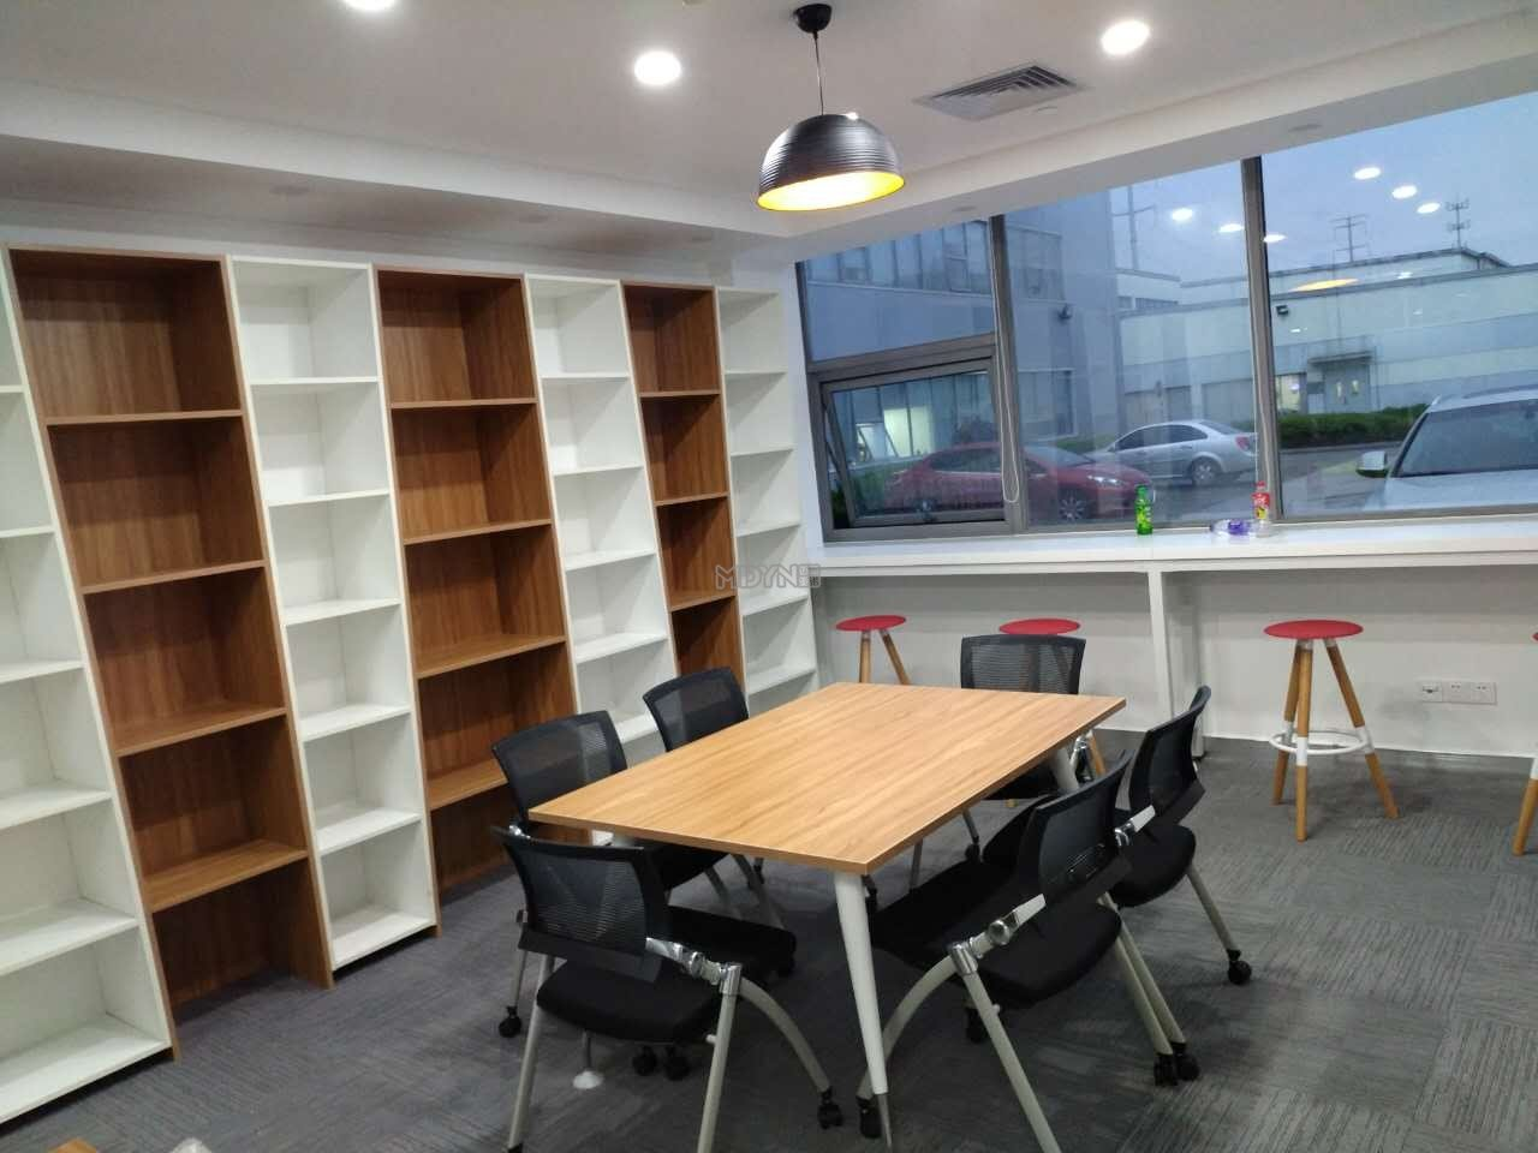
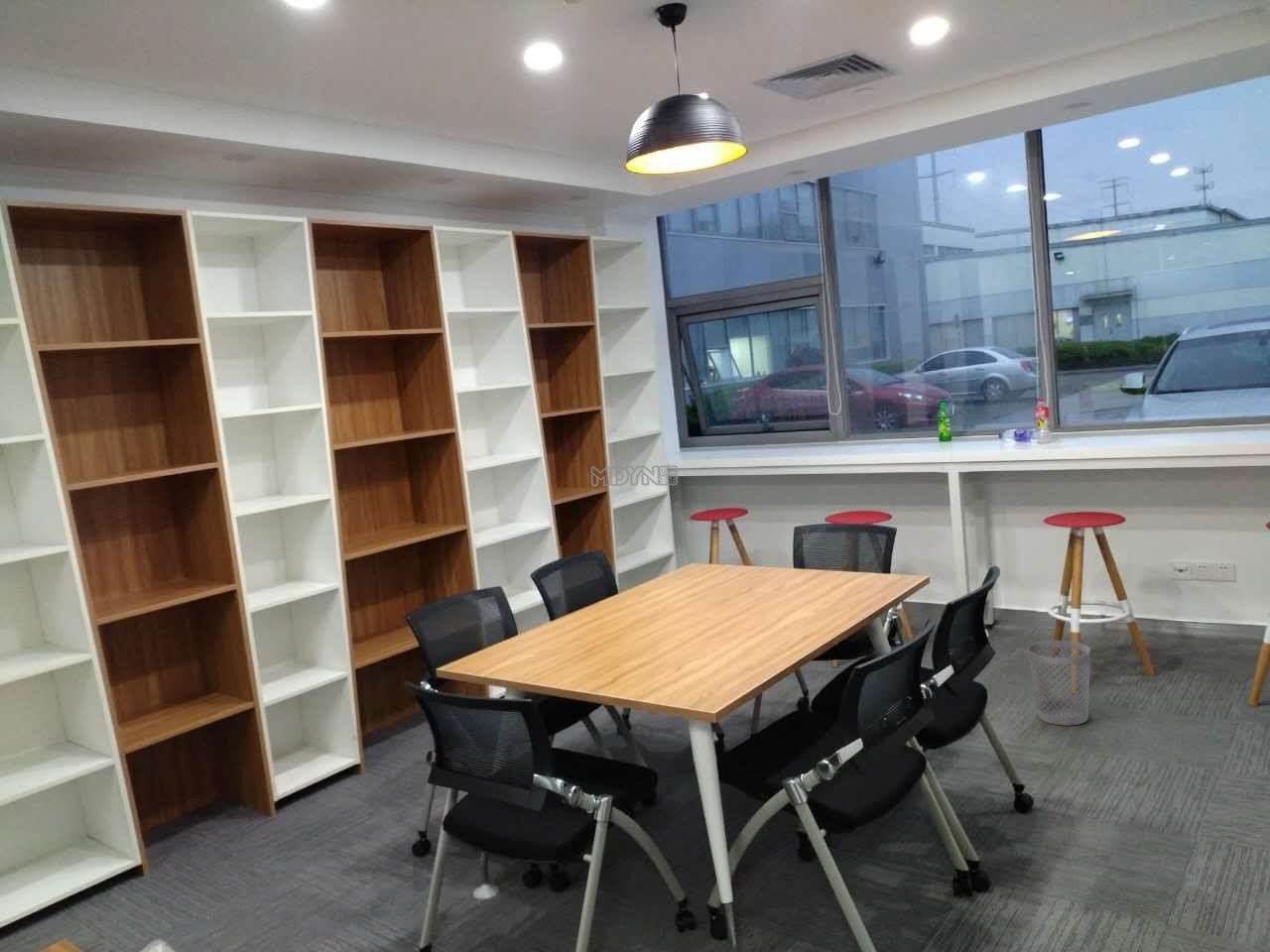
+ wastebasket (1061, 682)
